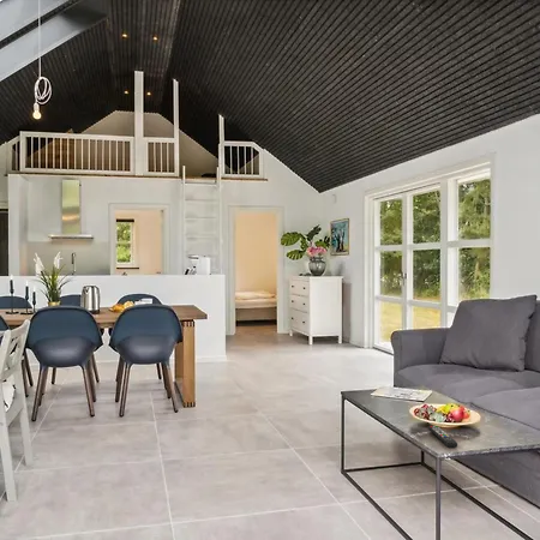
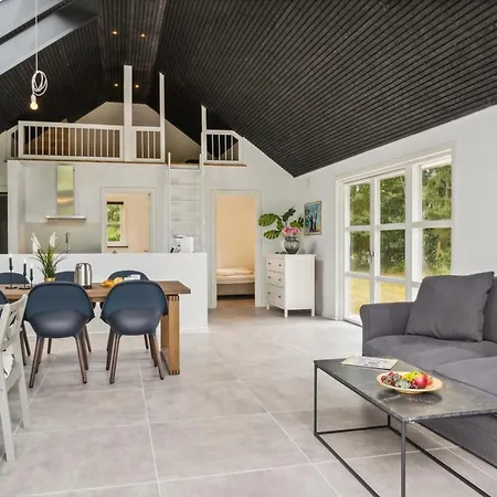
- remote control (442, 436)
